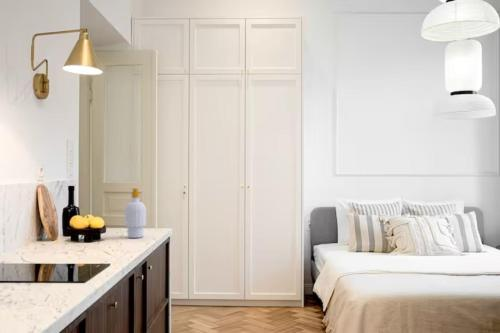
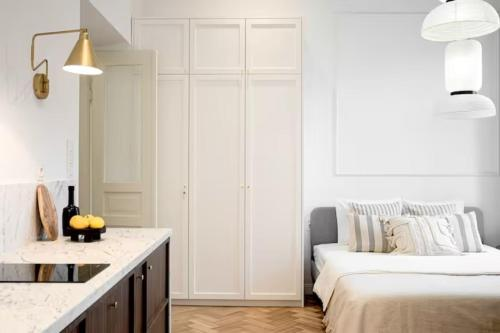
- soap bottle (135, 212)
